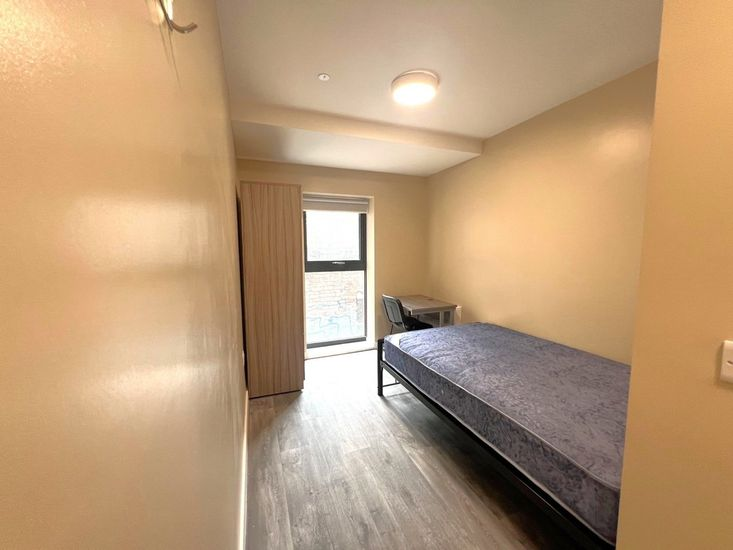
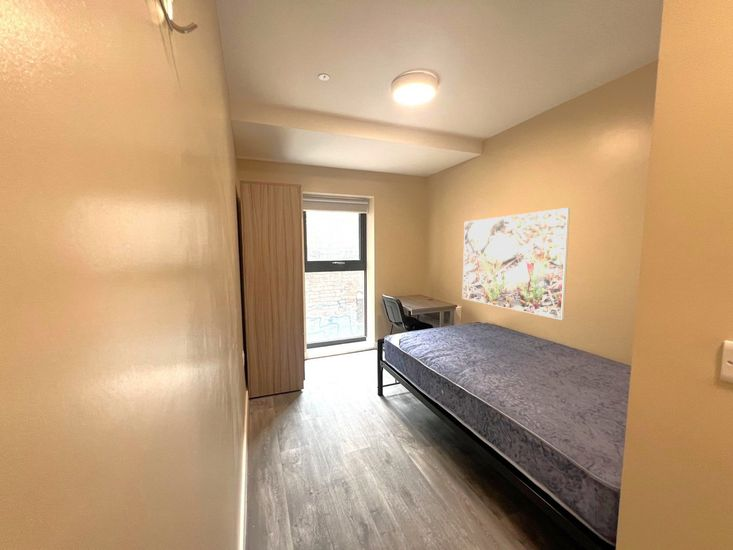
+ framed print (505, 262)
